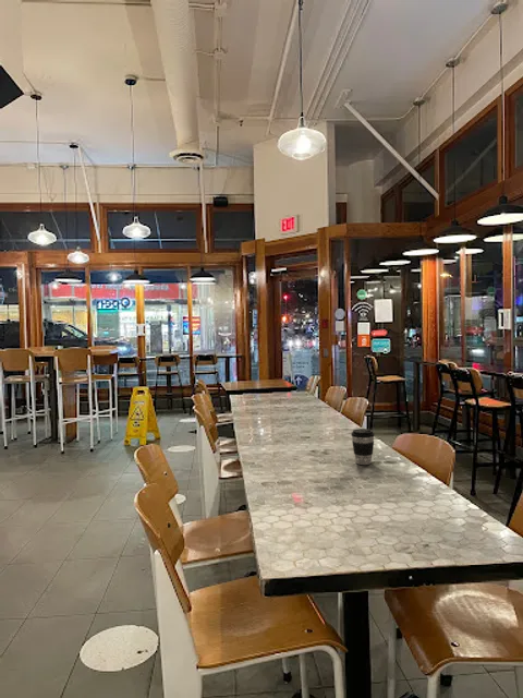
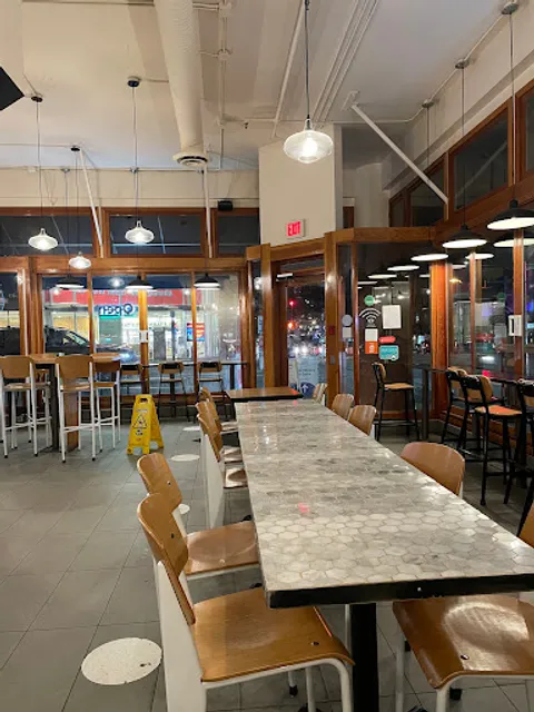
- coffee cup (363, 446)
